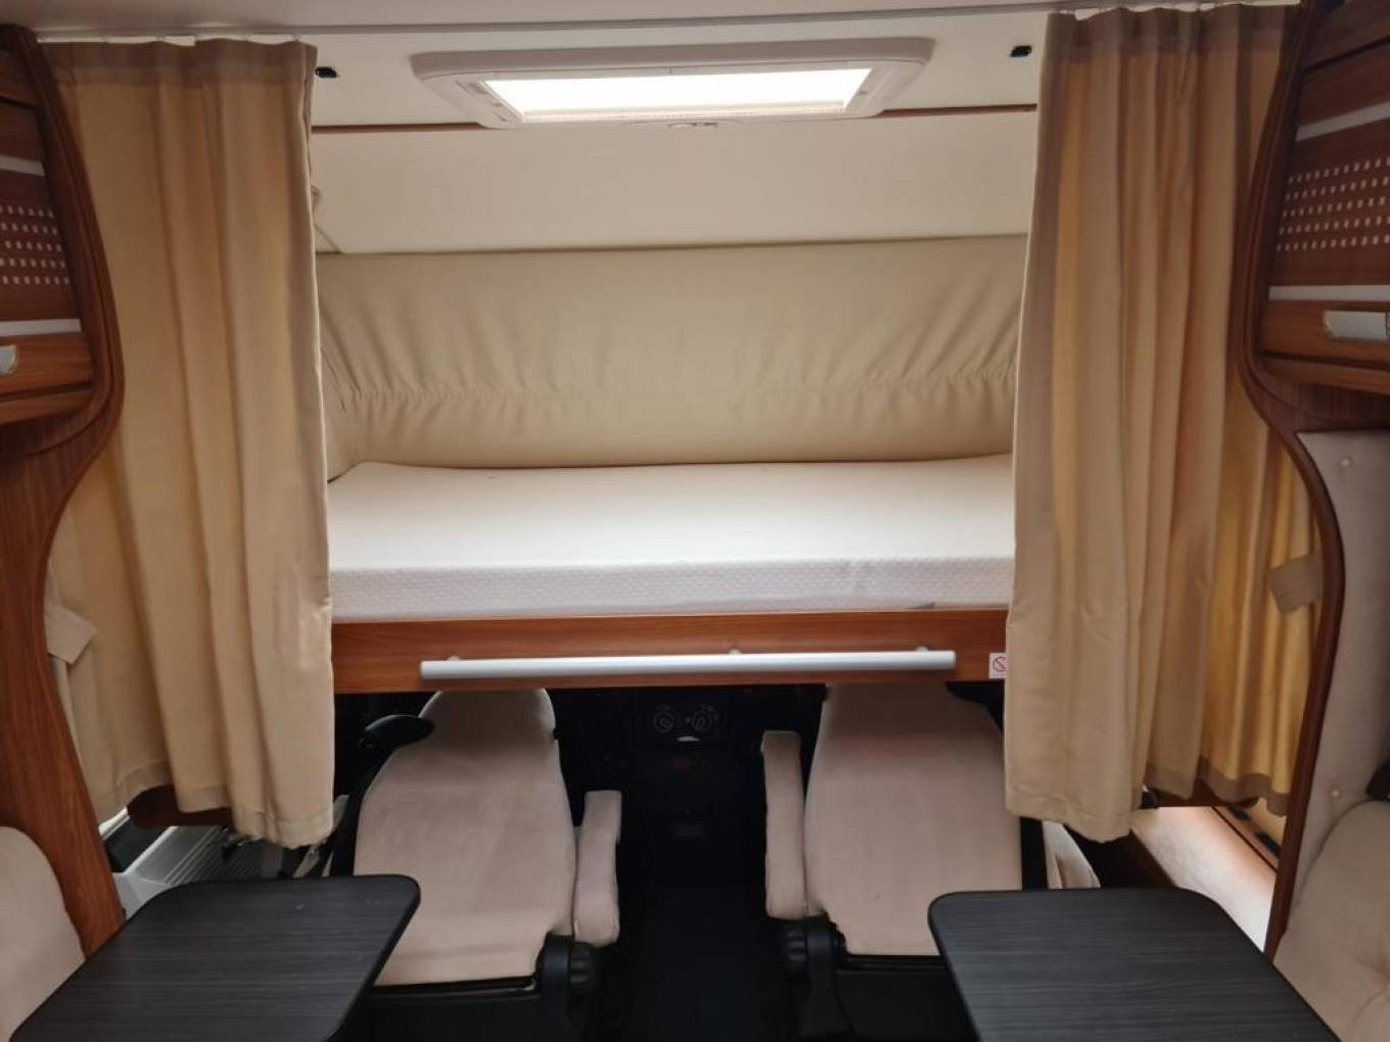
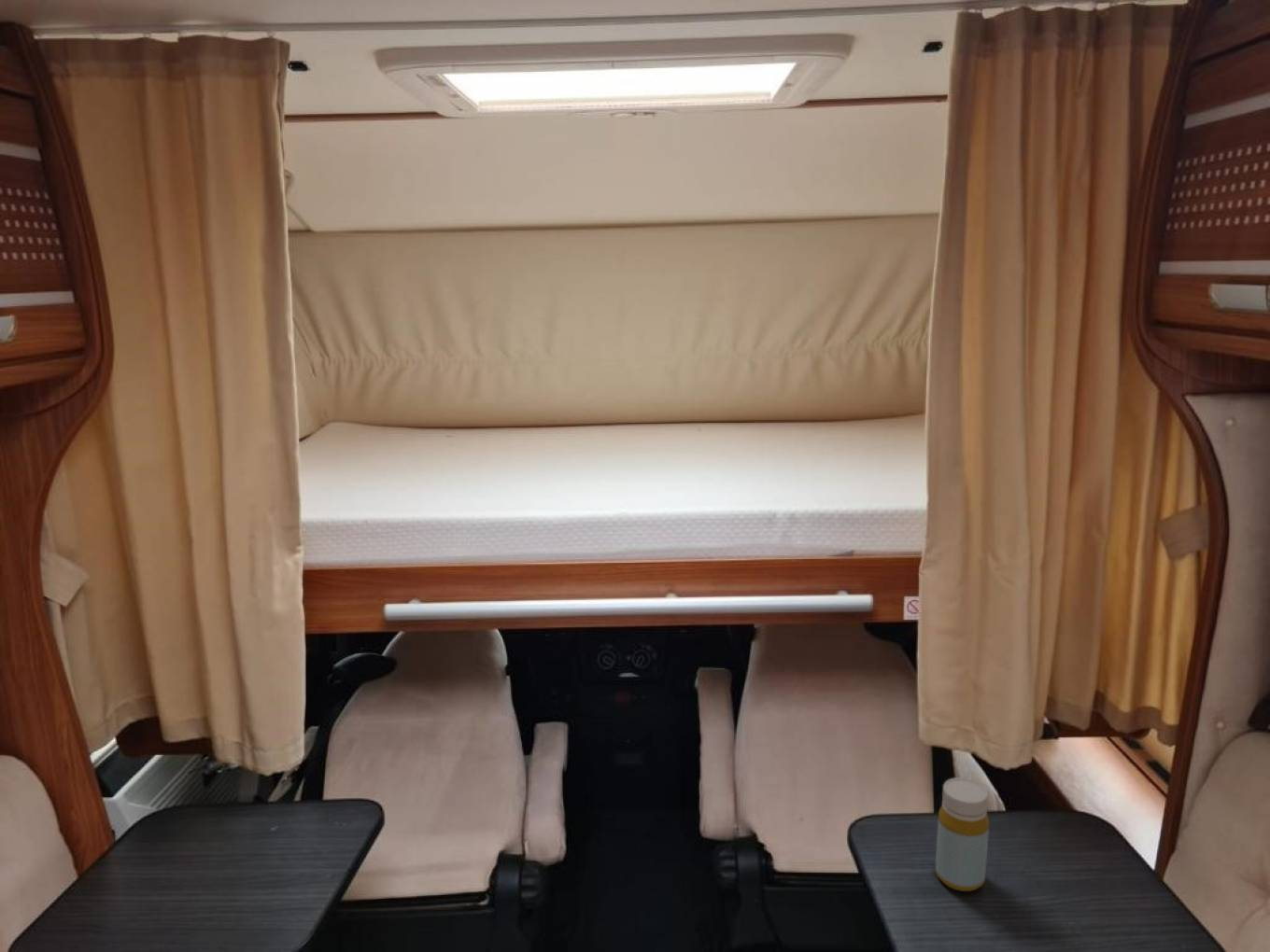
+ bottle (962, 833)
